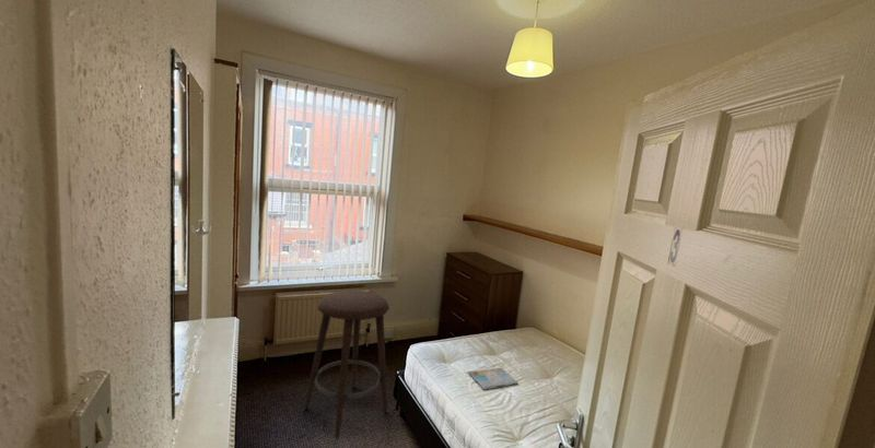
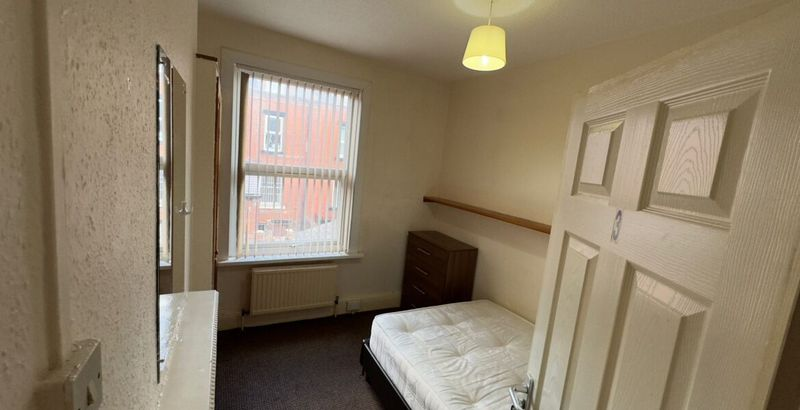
- stool (348, 355)
- book (492, 377)
